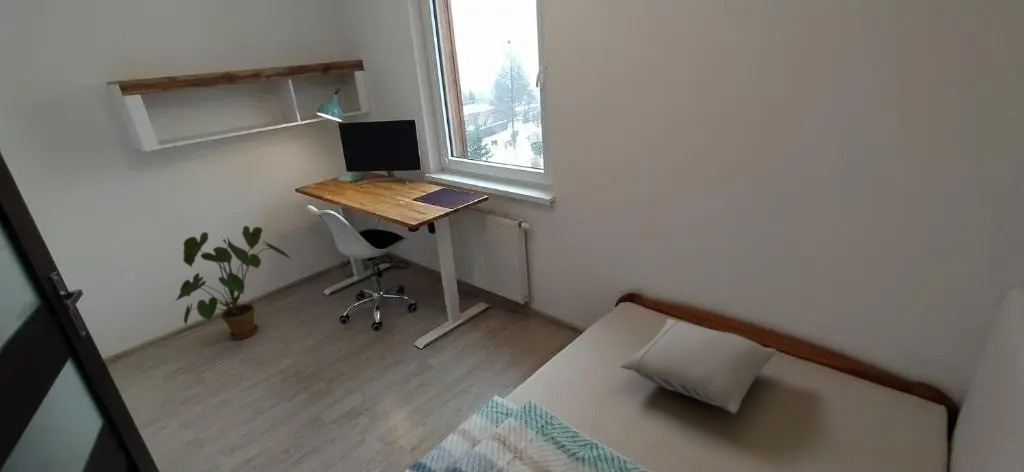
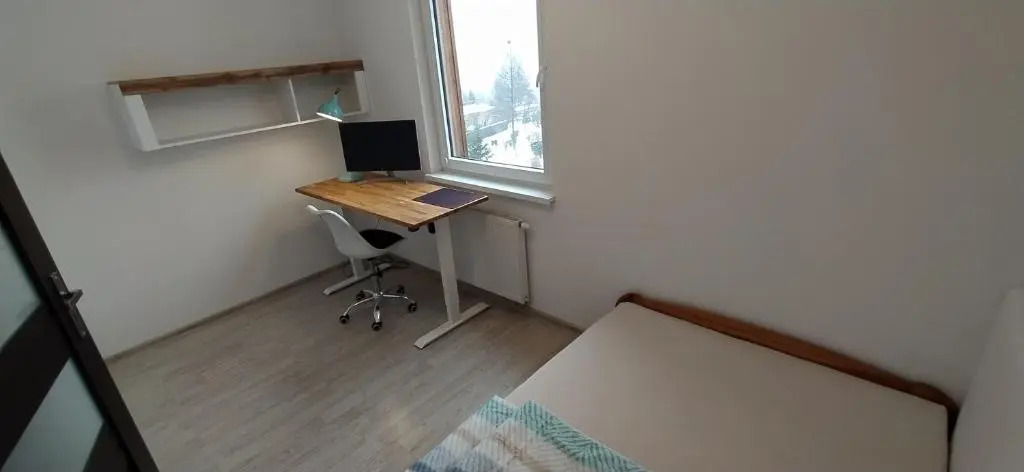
- house plant (234, 281)
- pillow (697, 359)
